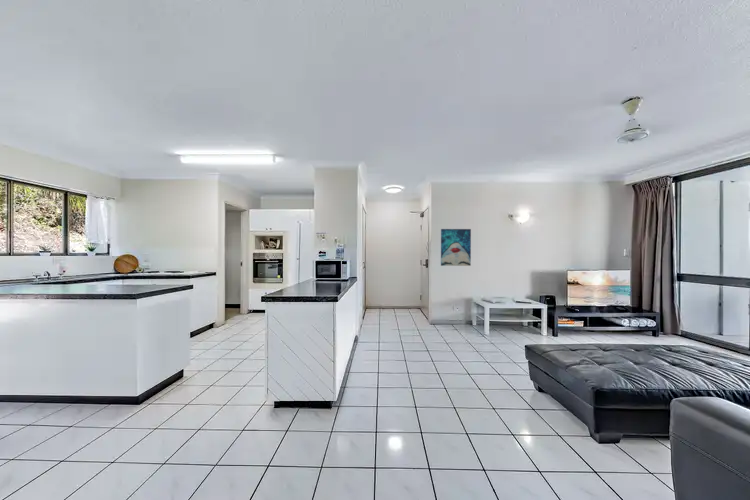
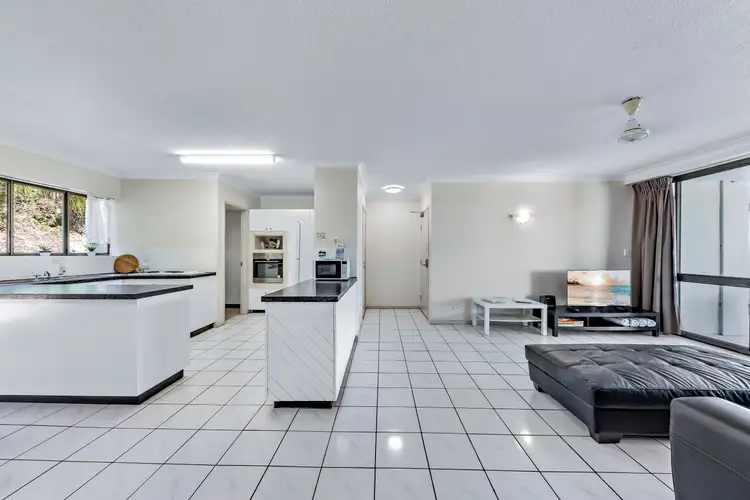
- wall art (455, 247)
